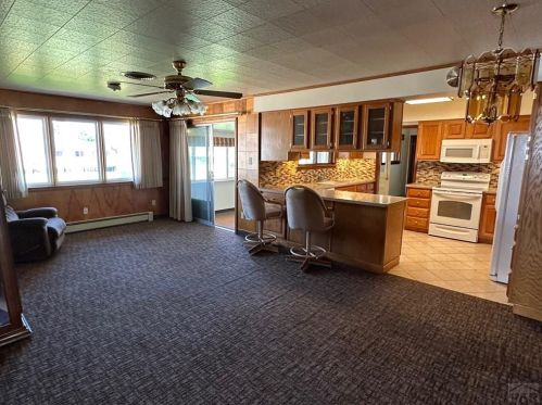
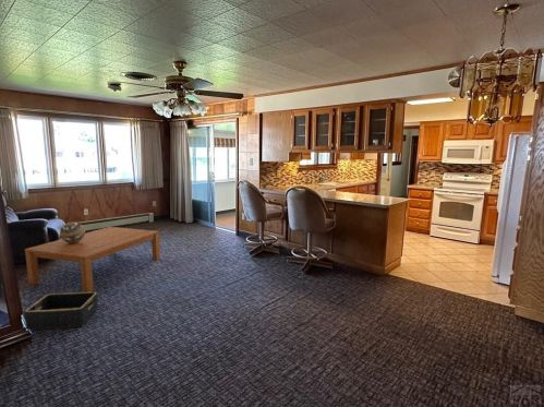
+ coffee table (100, 254)
+ decorative sphere (72, 232)
+ basket (63, 310)
